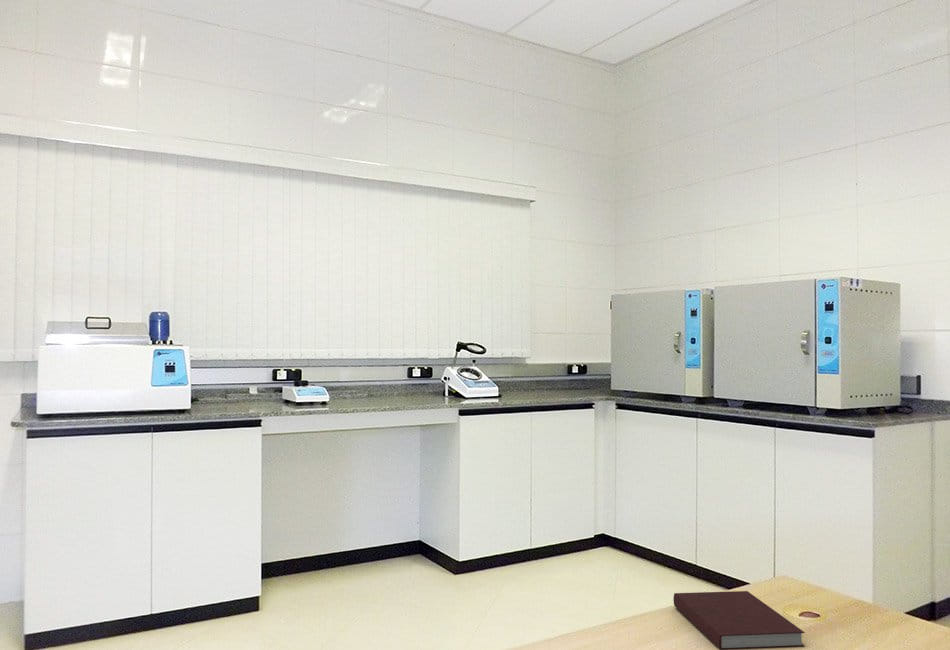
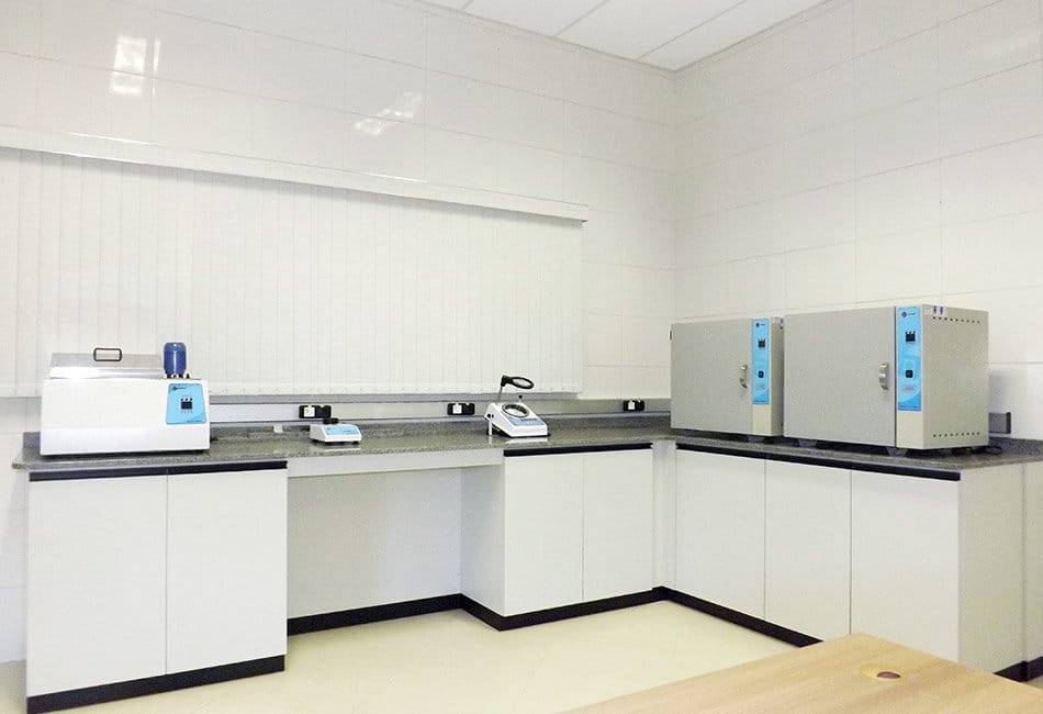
- notebook (734, 618)
